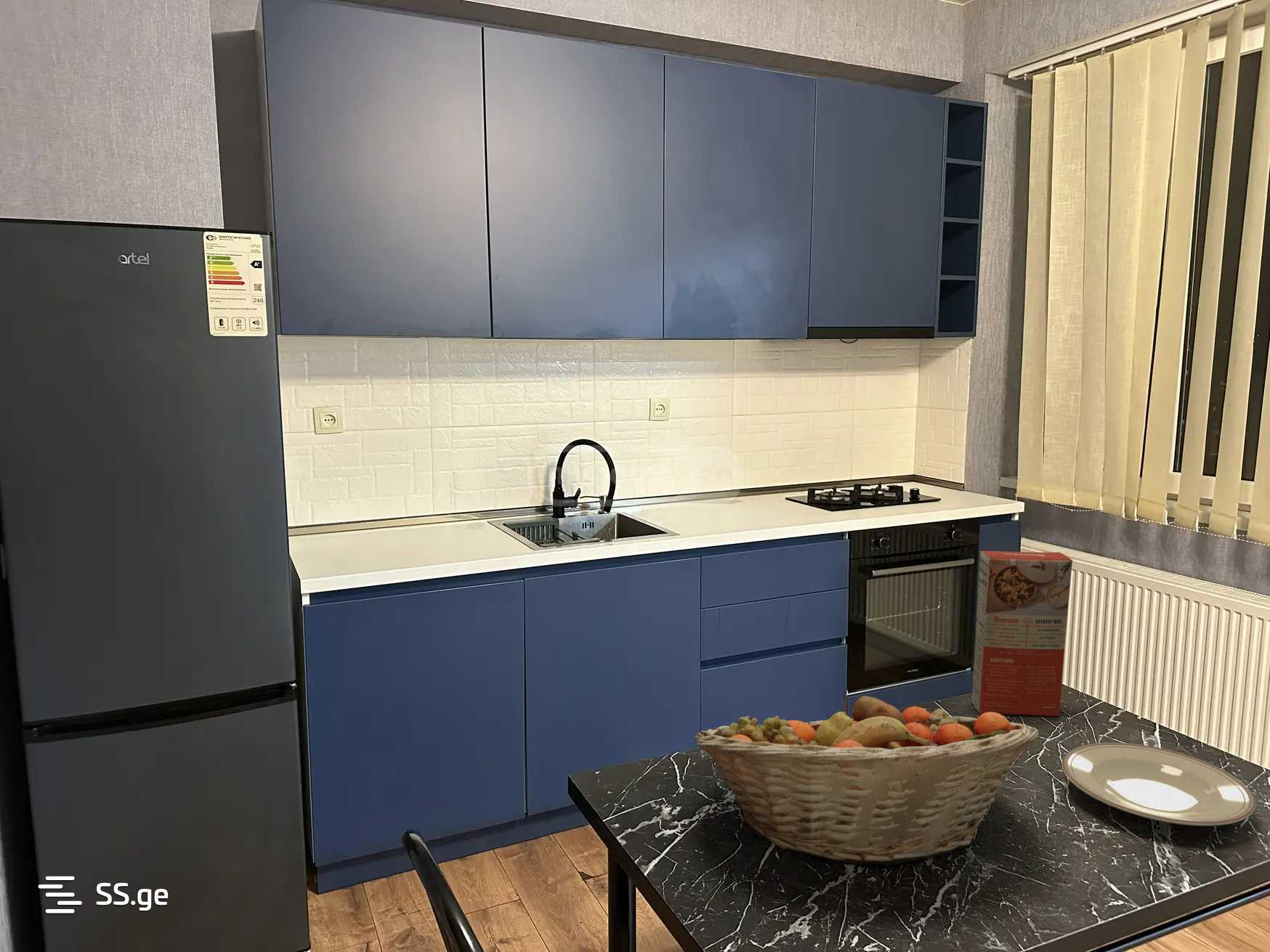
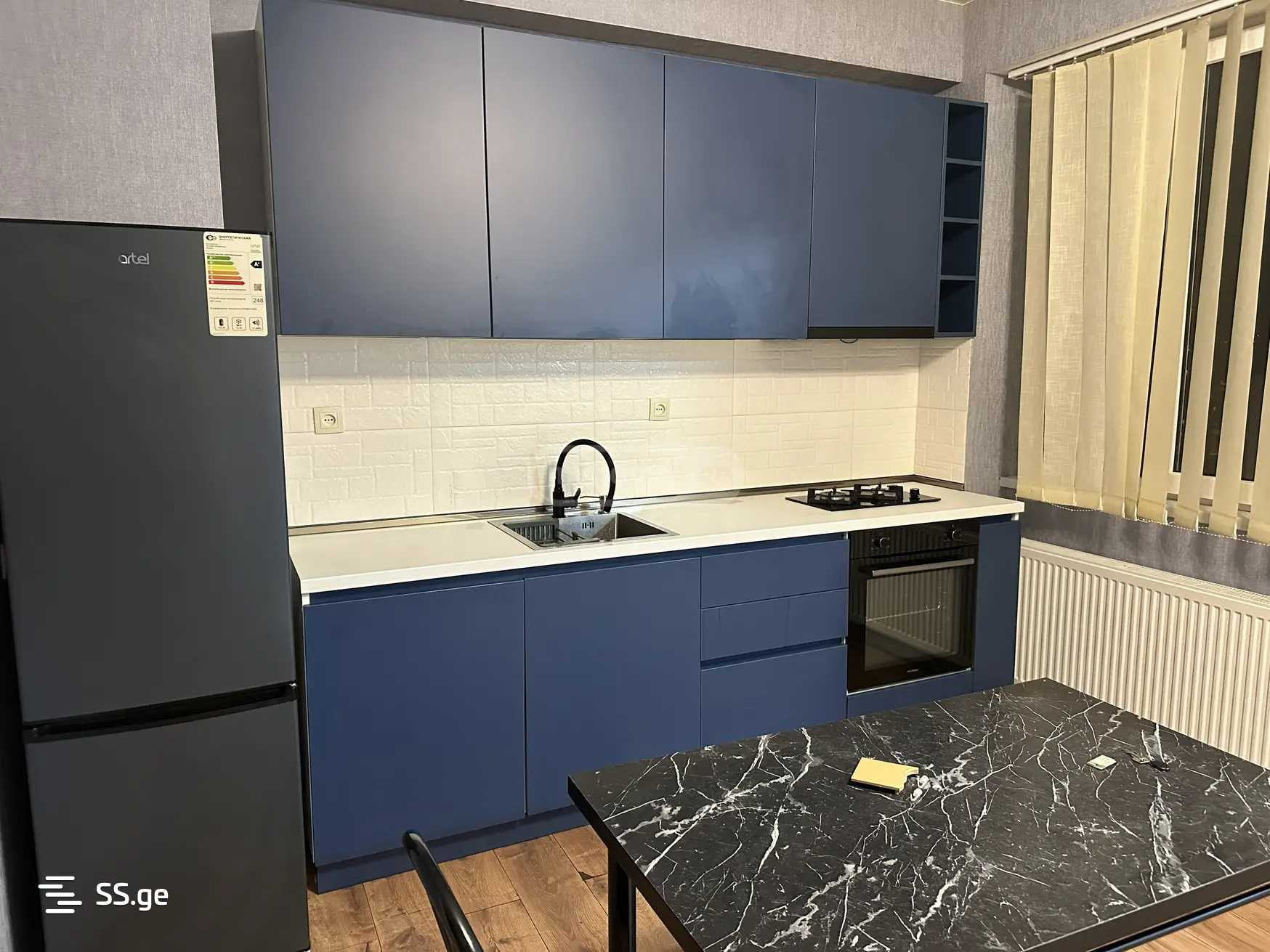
- plate (1154, 789)
- macaroni box (1020, 632)
- fruit basket (861, 759)
